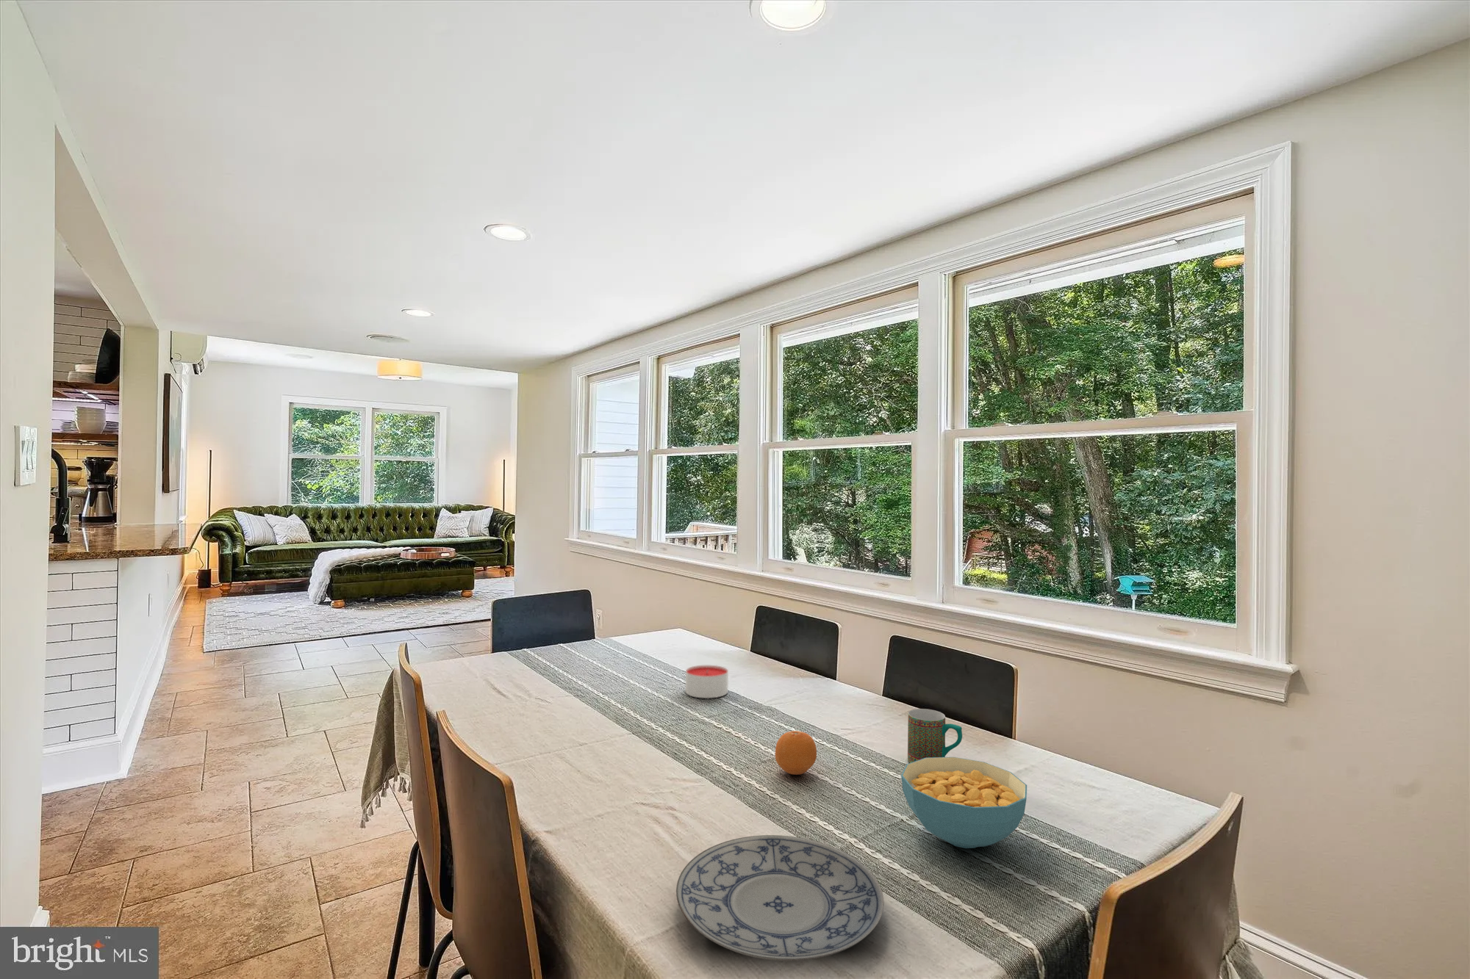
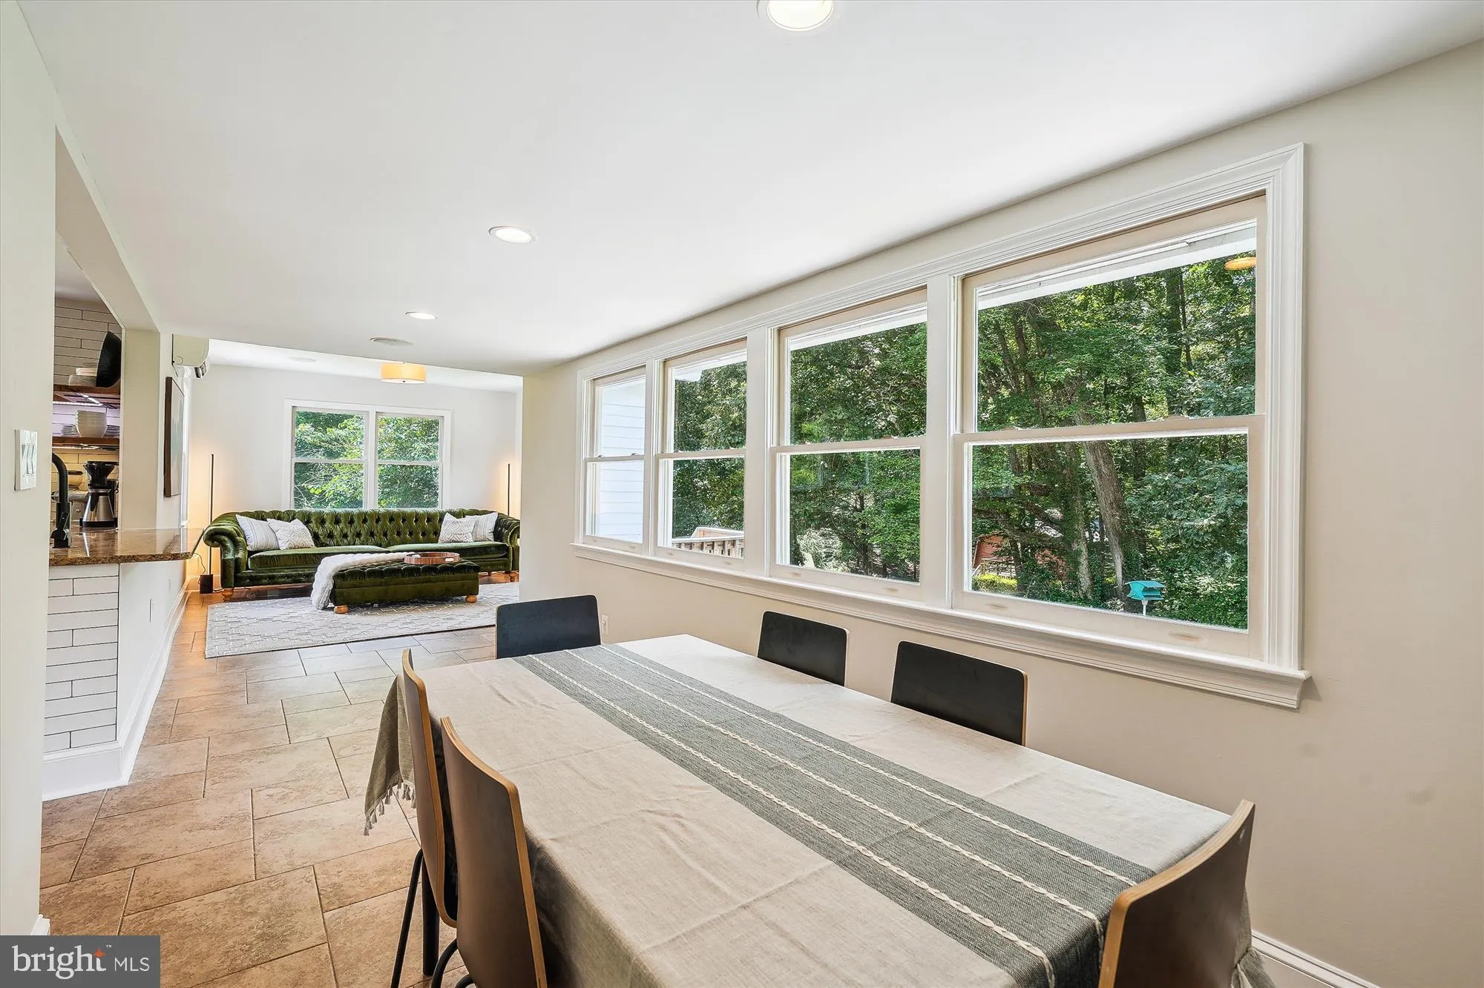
- candle (706, 680)
- mug (934, 740)
- cereal bowl (962, 810)
- fruit (796, 752)
- plate (778, 898)
